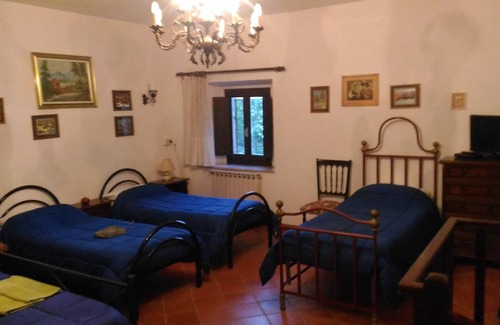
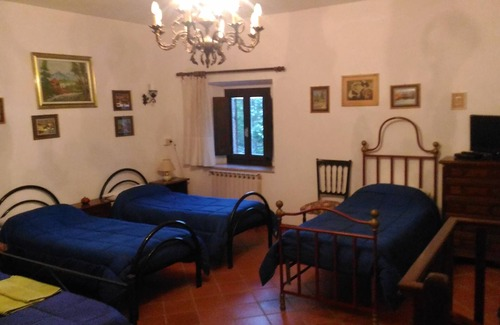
- tote bag (117, 228)
